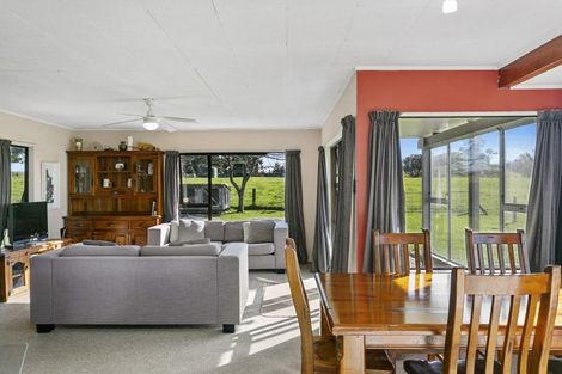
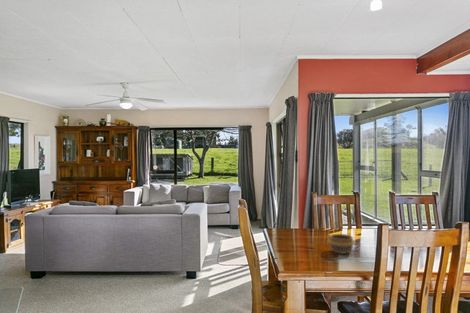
+ bowl (341, 244)
